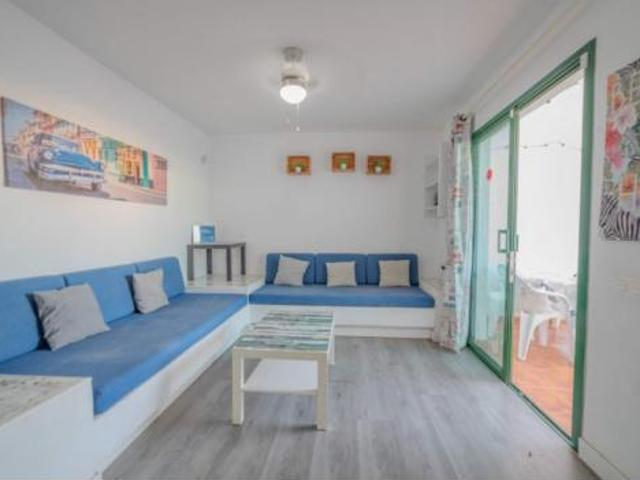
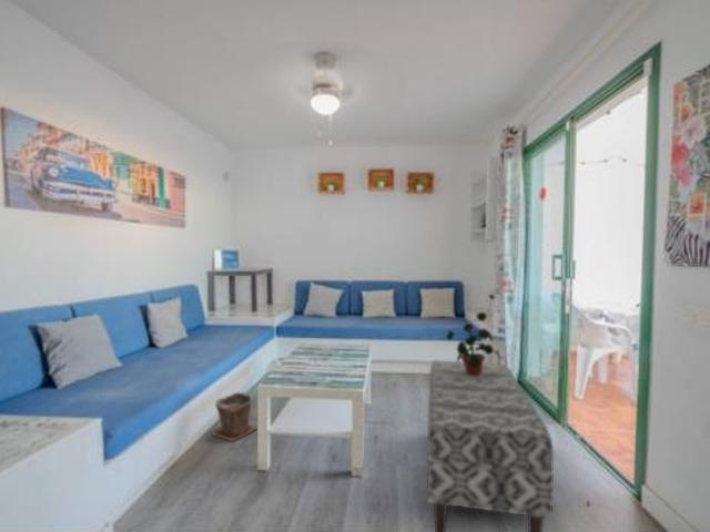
+ potted plant (475, 342)
+ plant pot (234, 415)
+ bench (476, 432)
